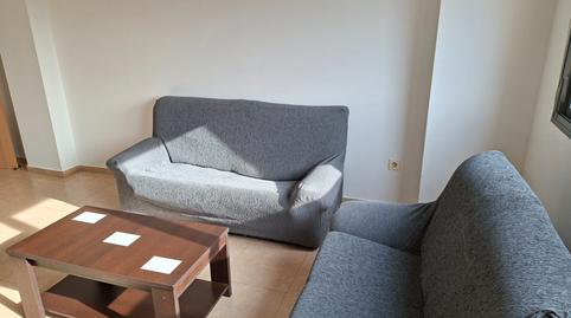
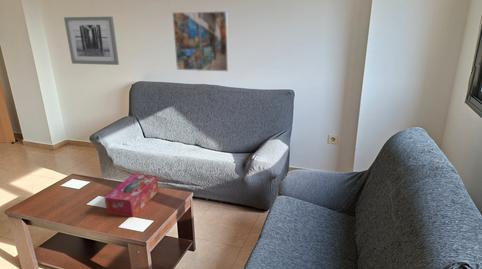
+ tissue box (133, 194)
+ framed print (200, 41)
+ wall art (91, 41)
